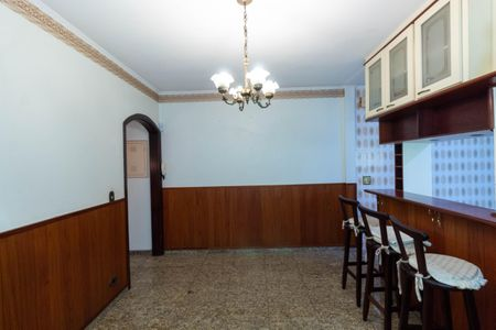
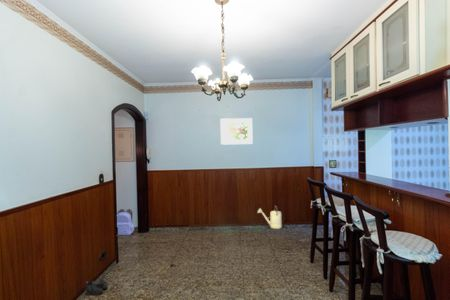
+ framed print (236, 131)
+ backpack (125, 220)
+ watering can (270, 217)
+ boots (98, 283)
